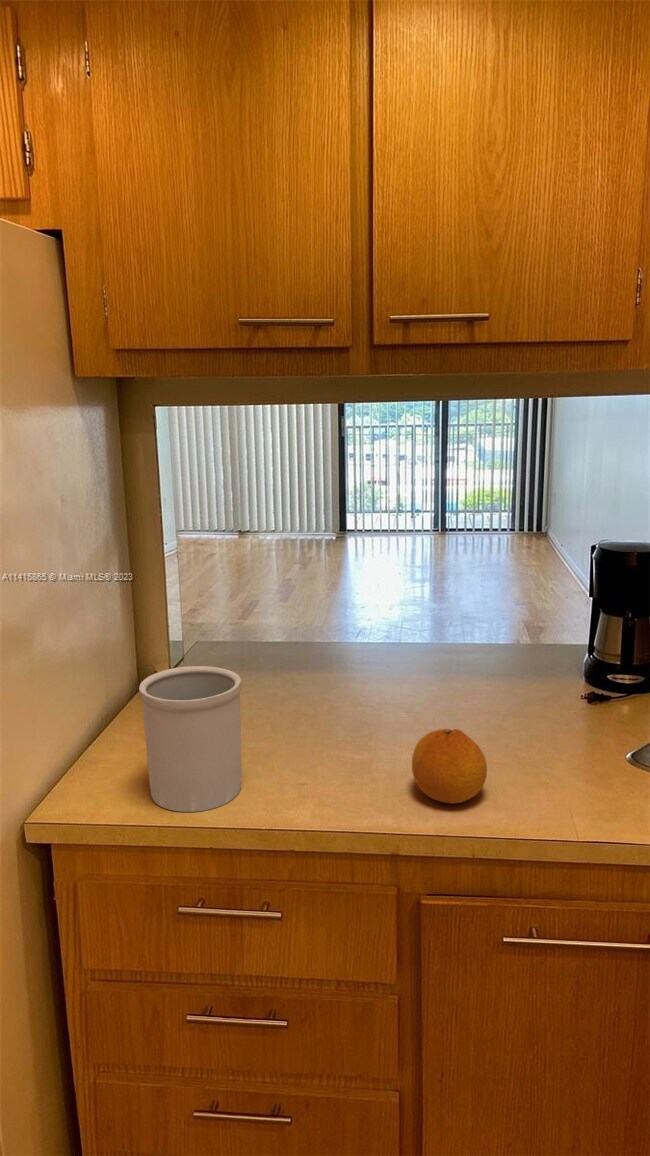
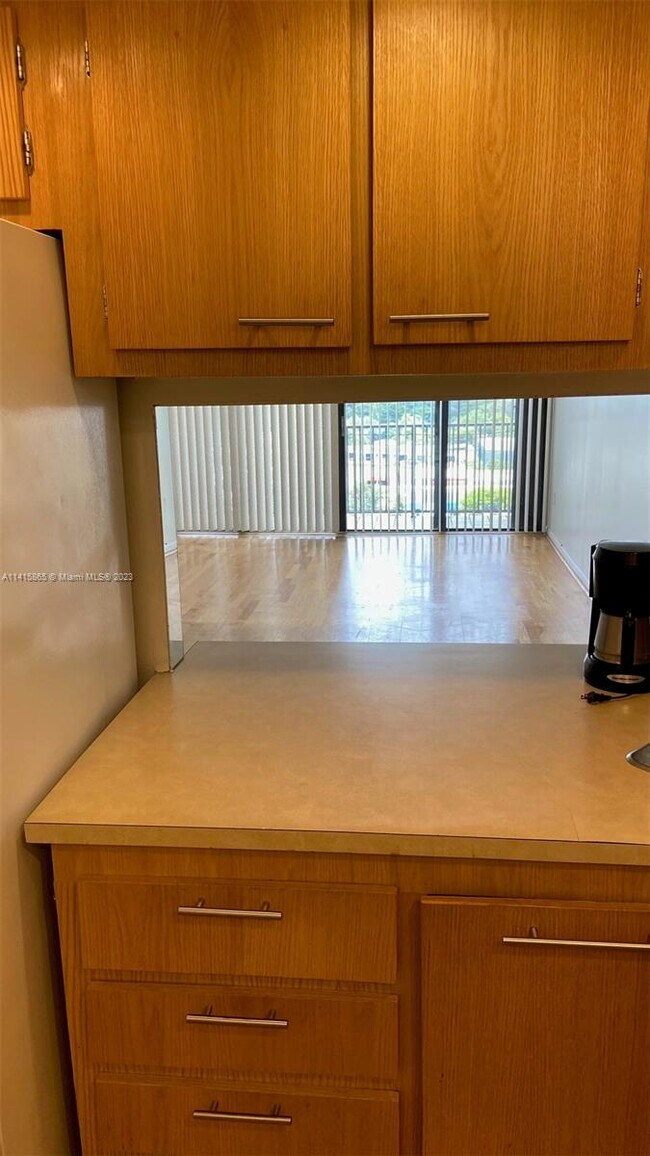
- fruit (449, 762)
- utensil holder (193, 736)
